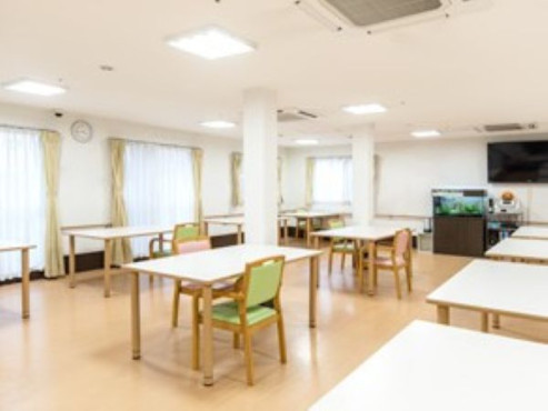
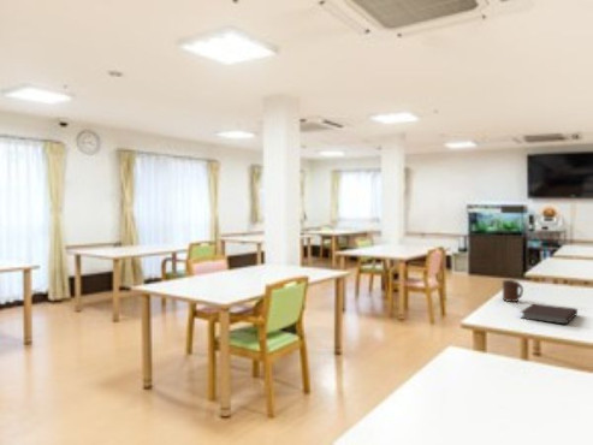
+ notebook (548, 313)
+ cup (512, 291)
